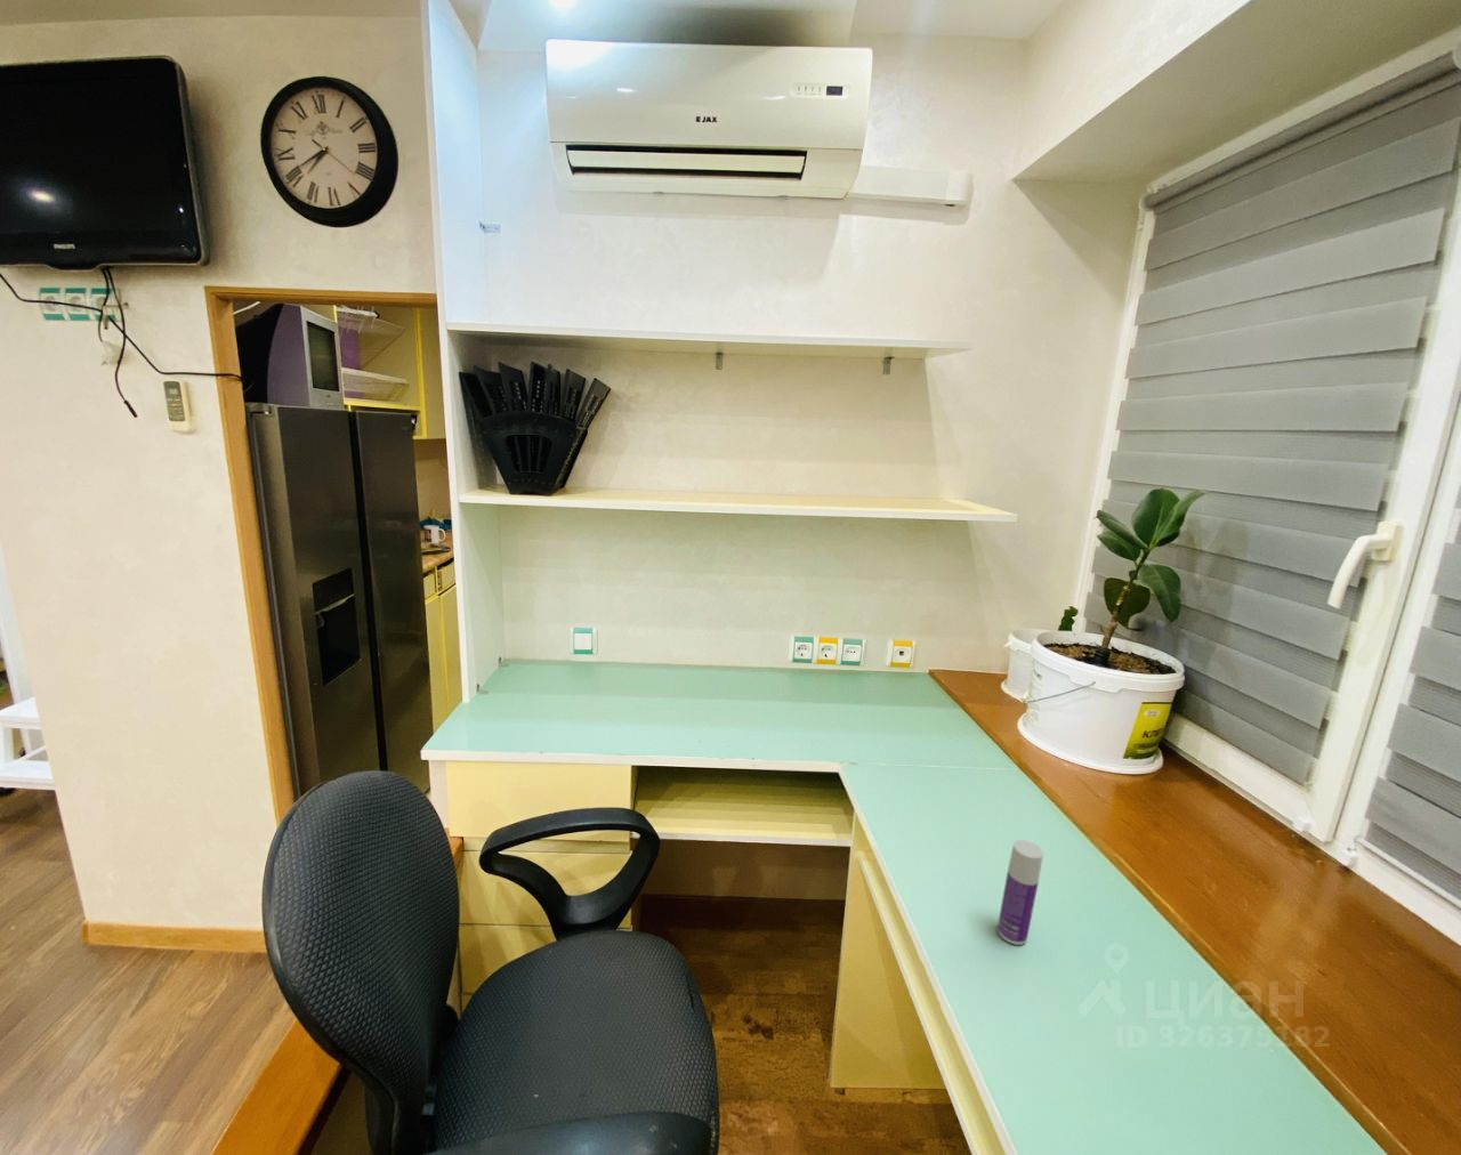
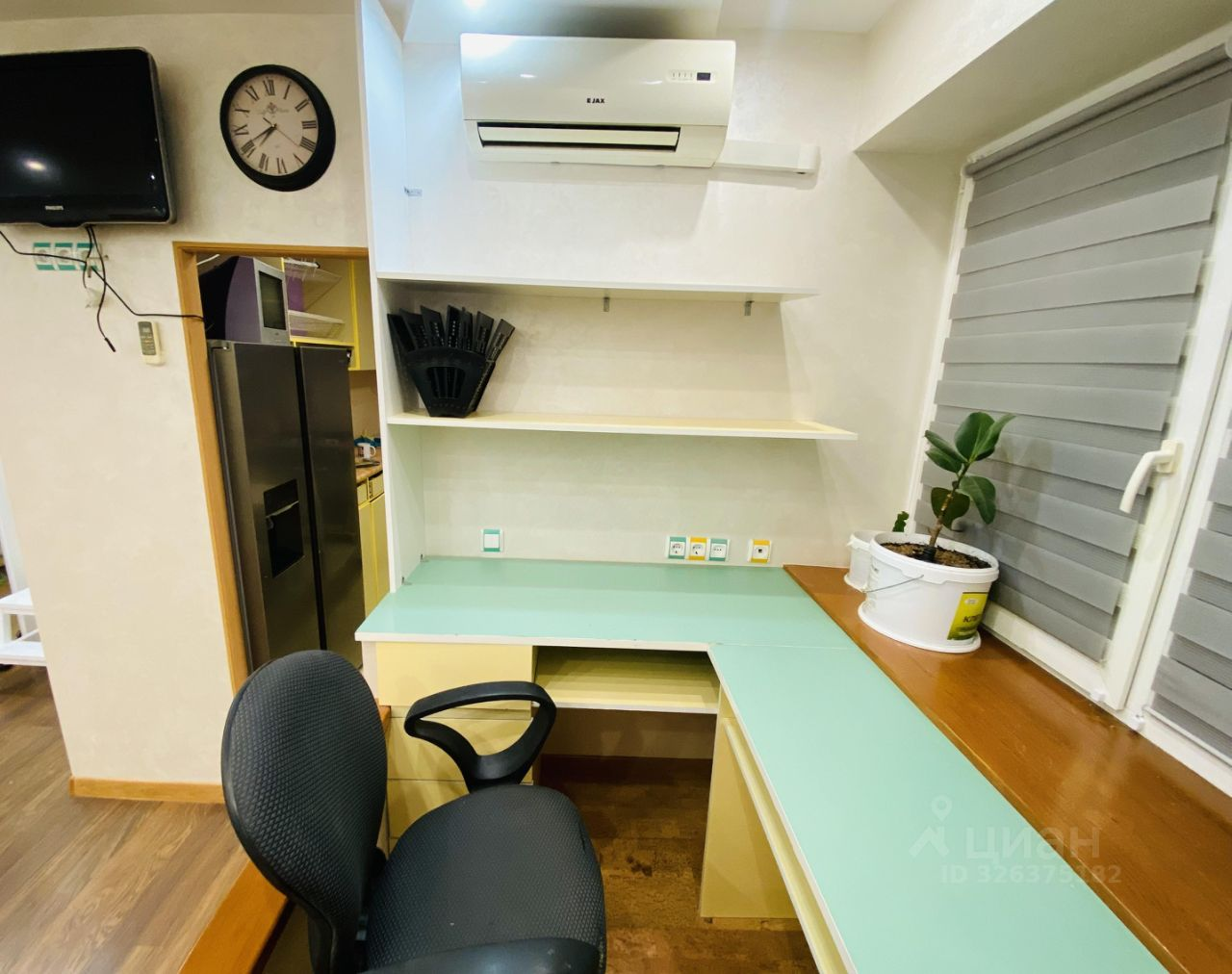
- bottle (1020, 892)
